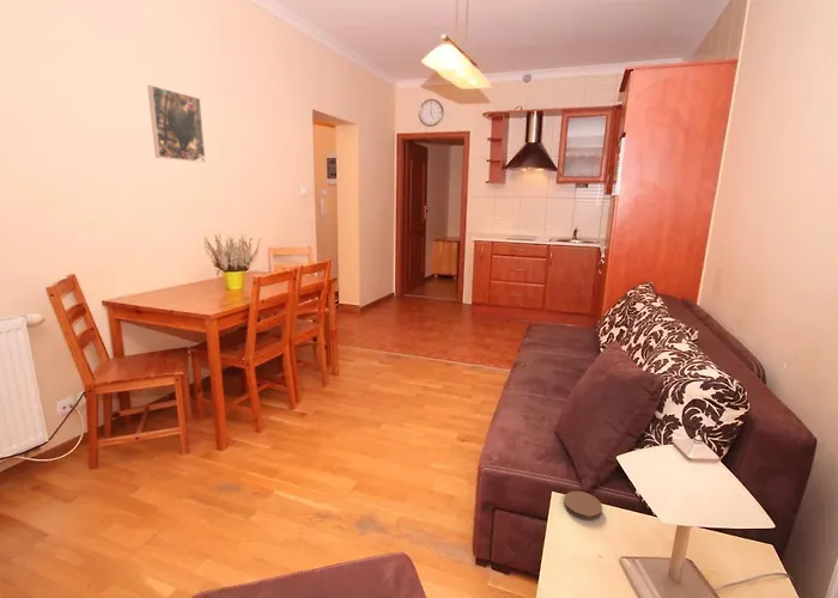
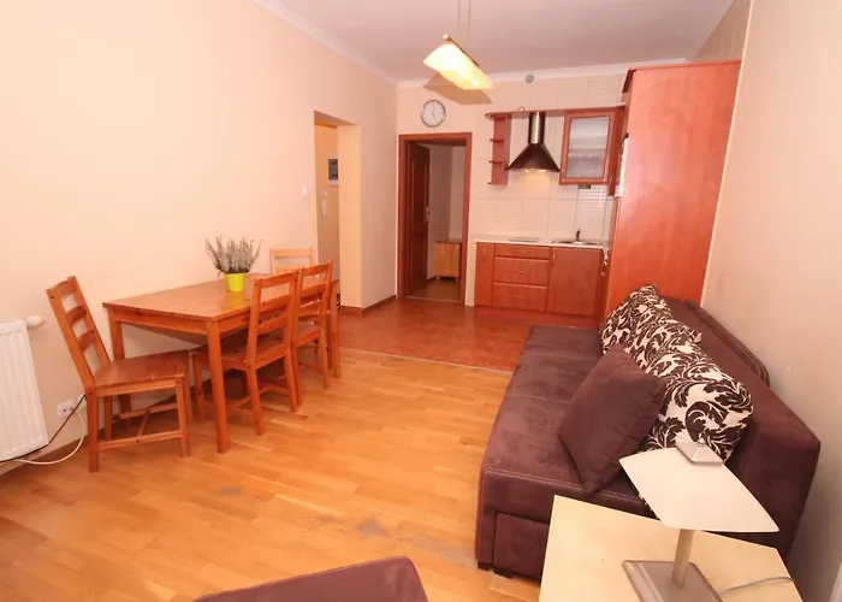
- coaster (582, 505)
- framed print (178, 126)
